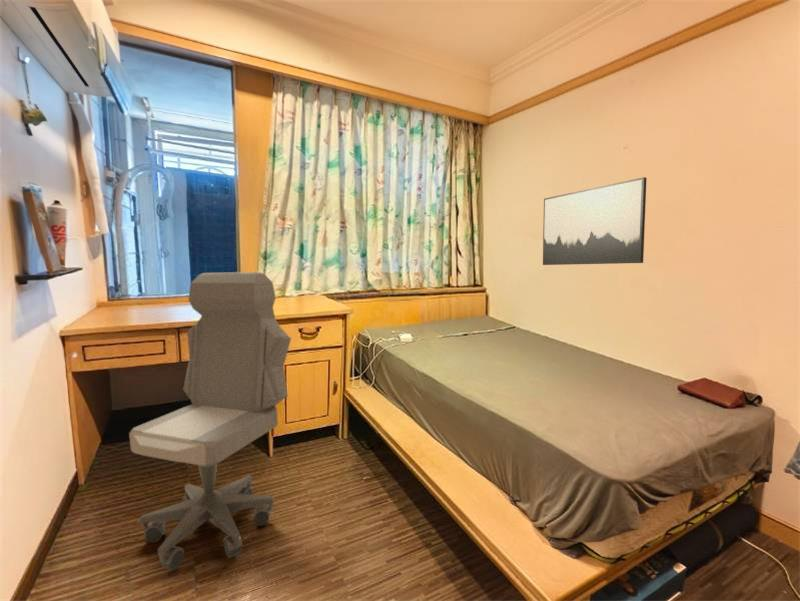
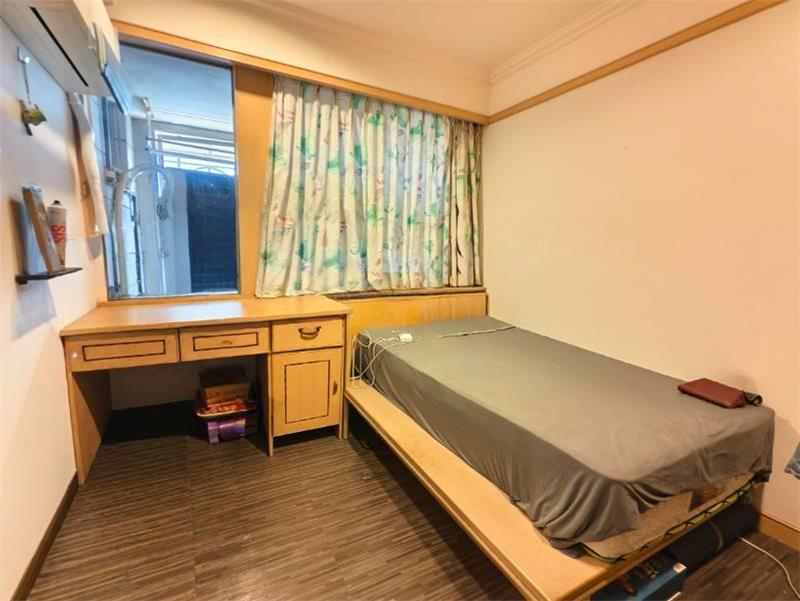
- office chair (205, 404)
- wall art (587, 227)
